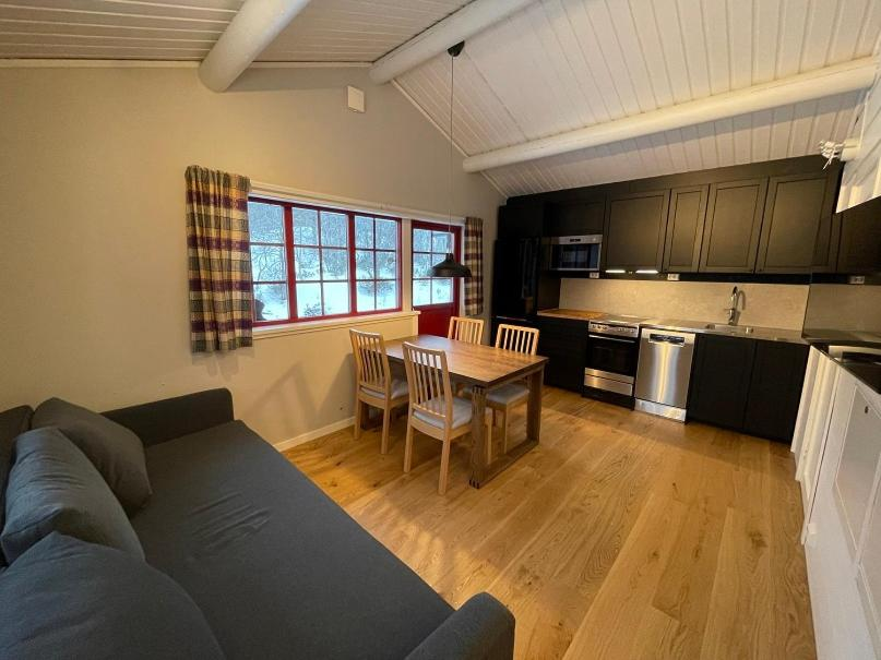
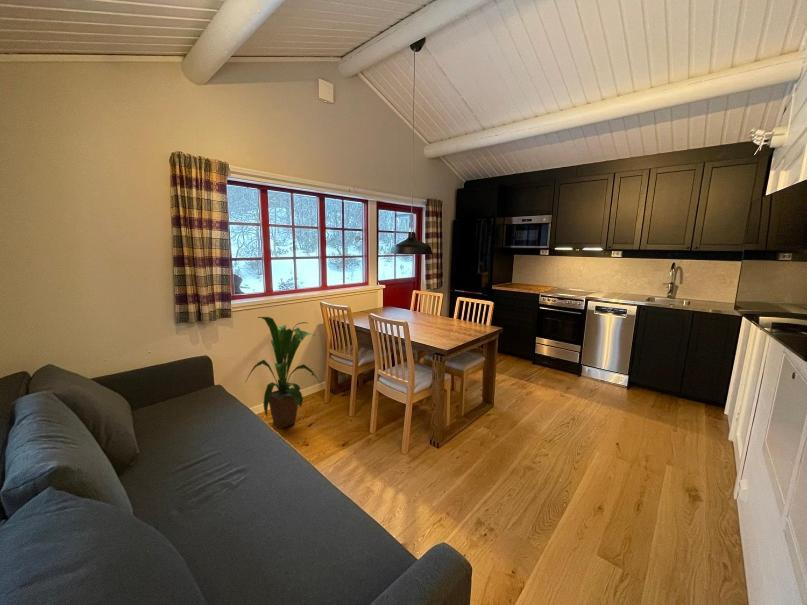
+ house plant (290, 365)
